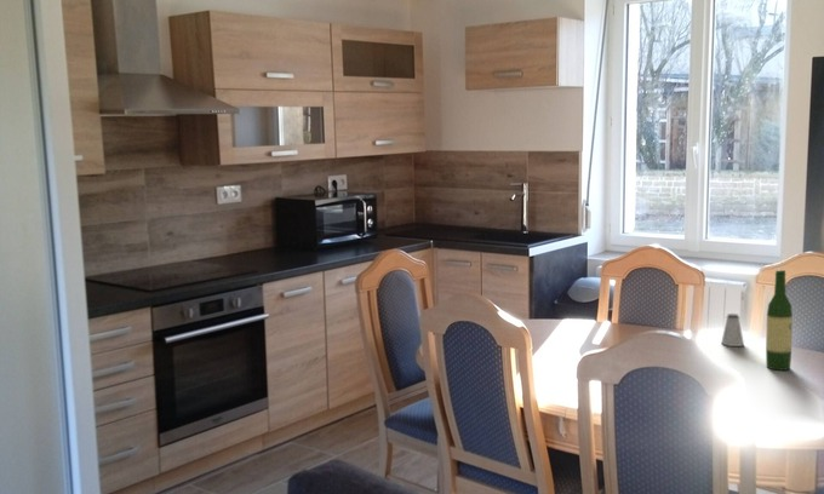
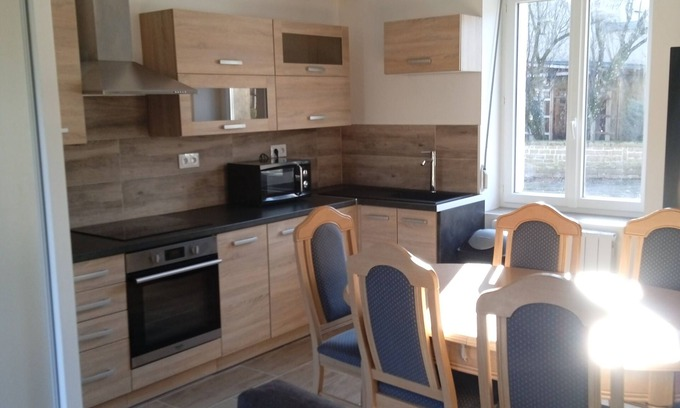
- wine bottle (779, 318)
- saltshaker (732, 328)
